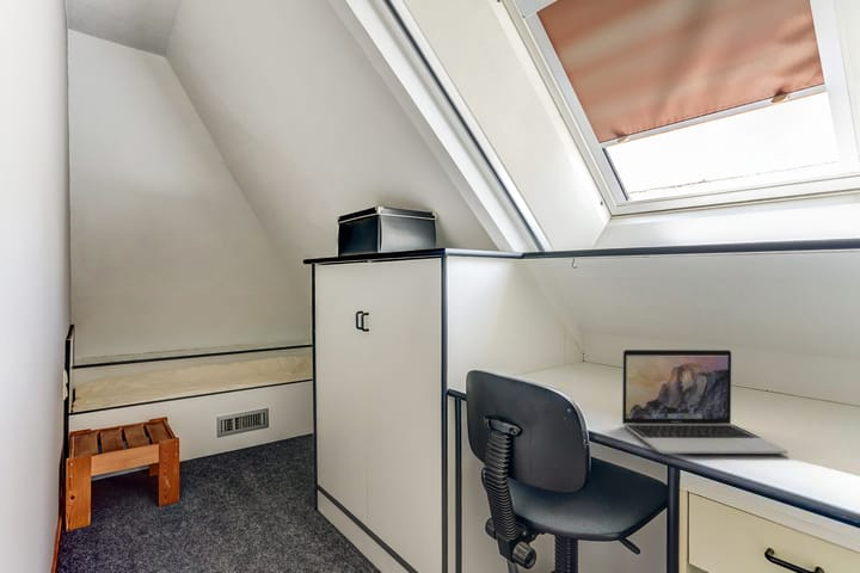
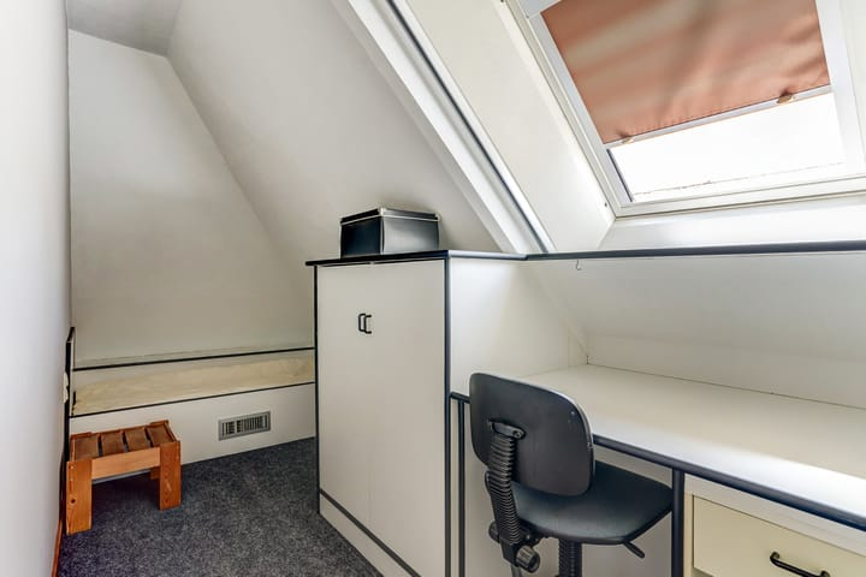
- laptop (698, 398)
